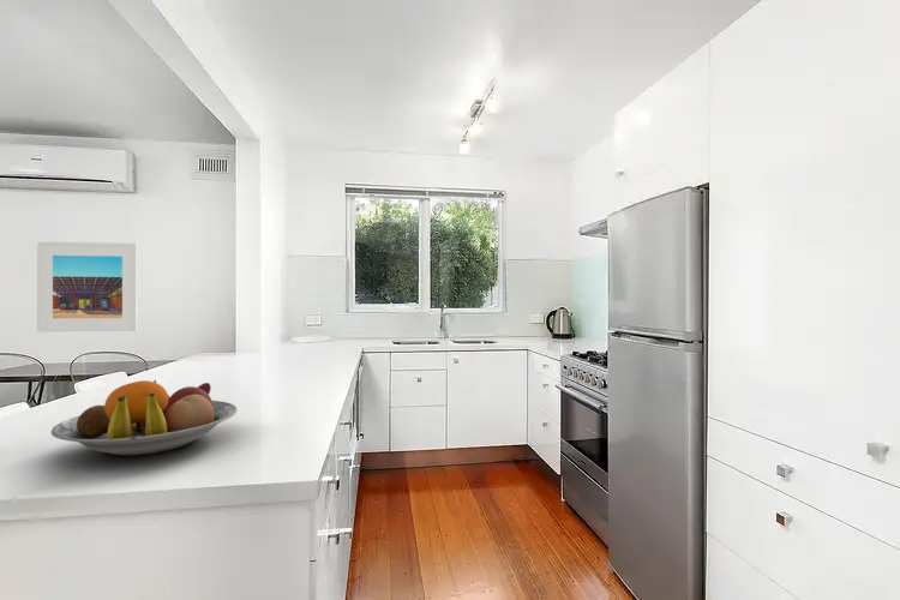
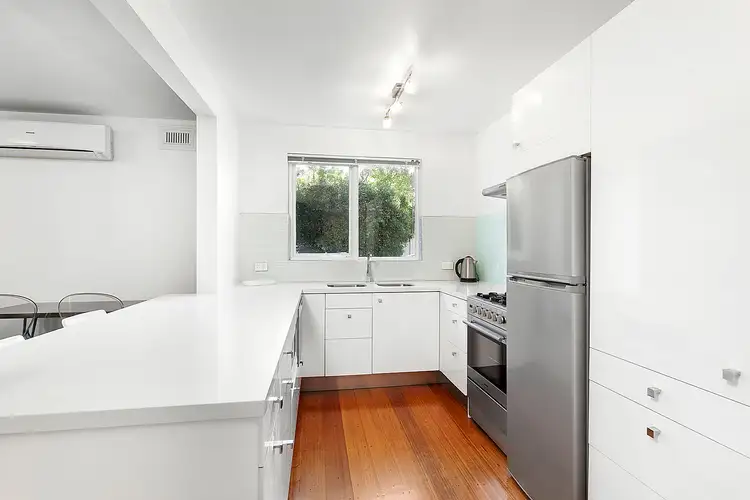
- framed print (88, 287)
- fruit bowl (152, 410)
